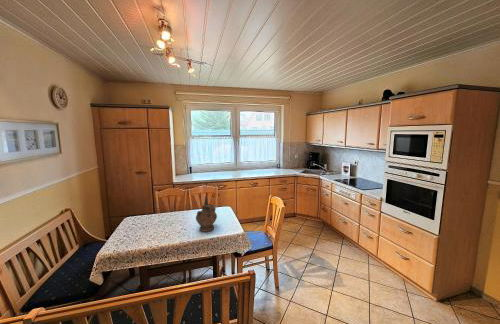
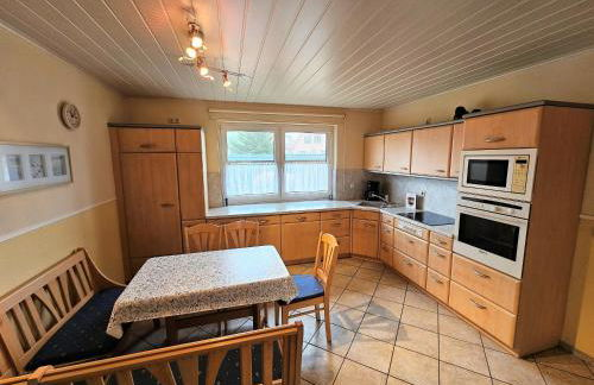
- ceremonial vessel (207, 213)
